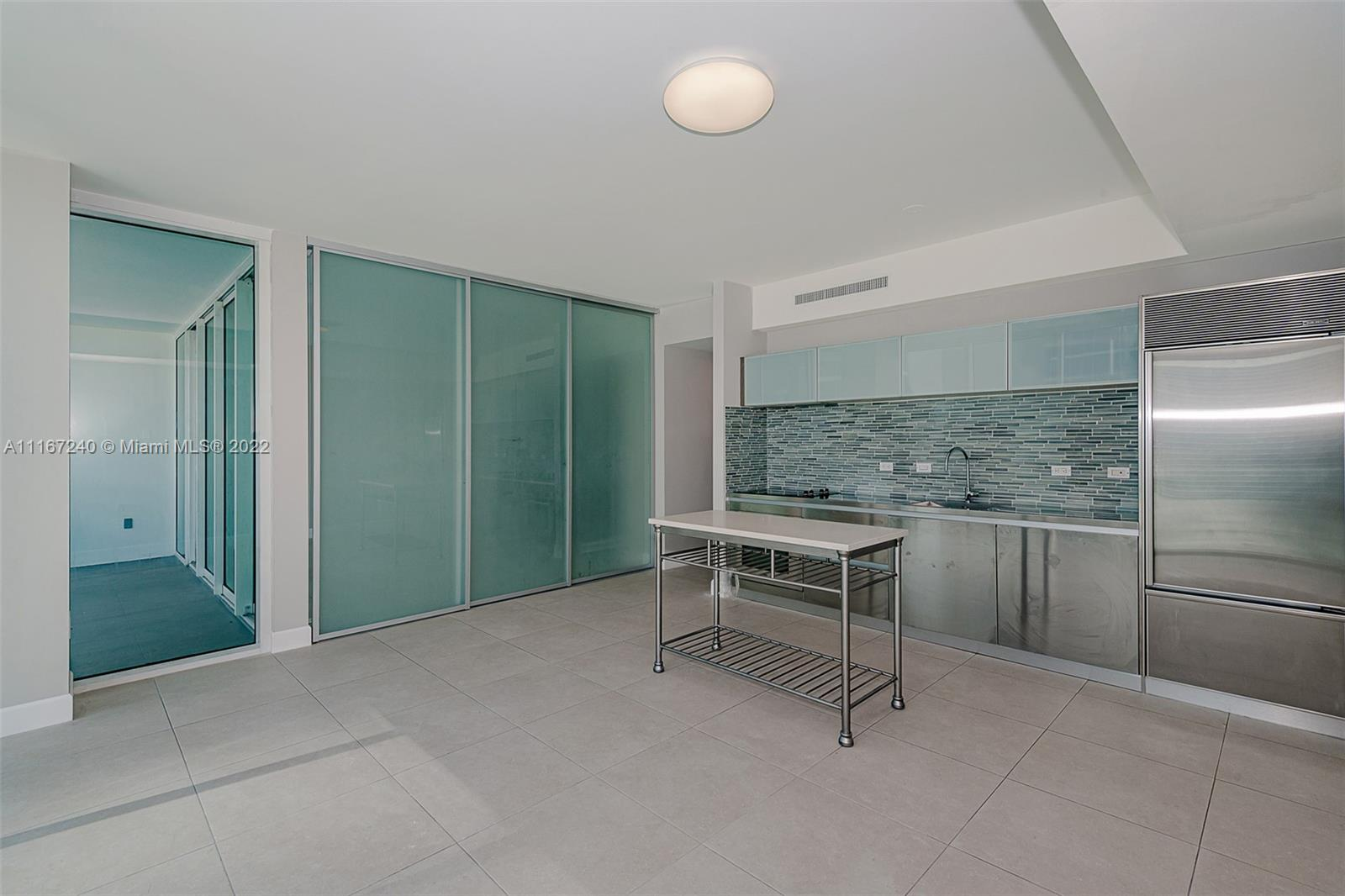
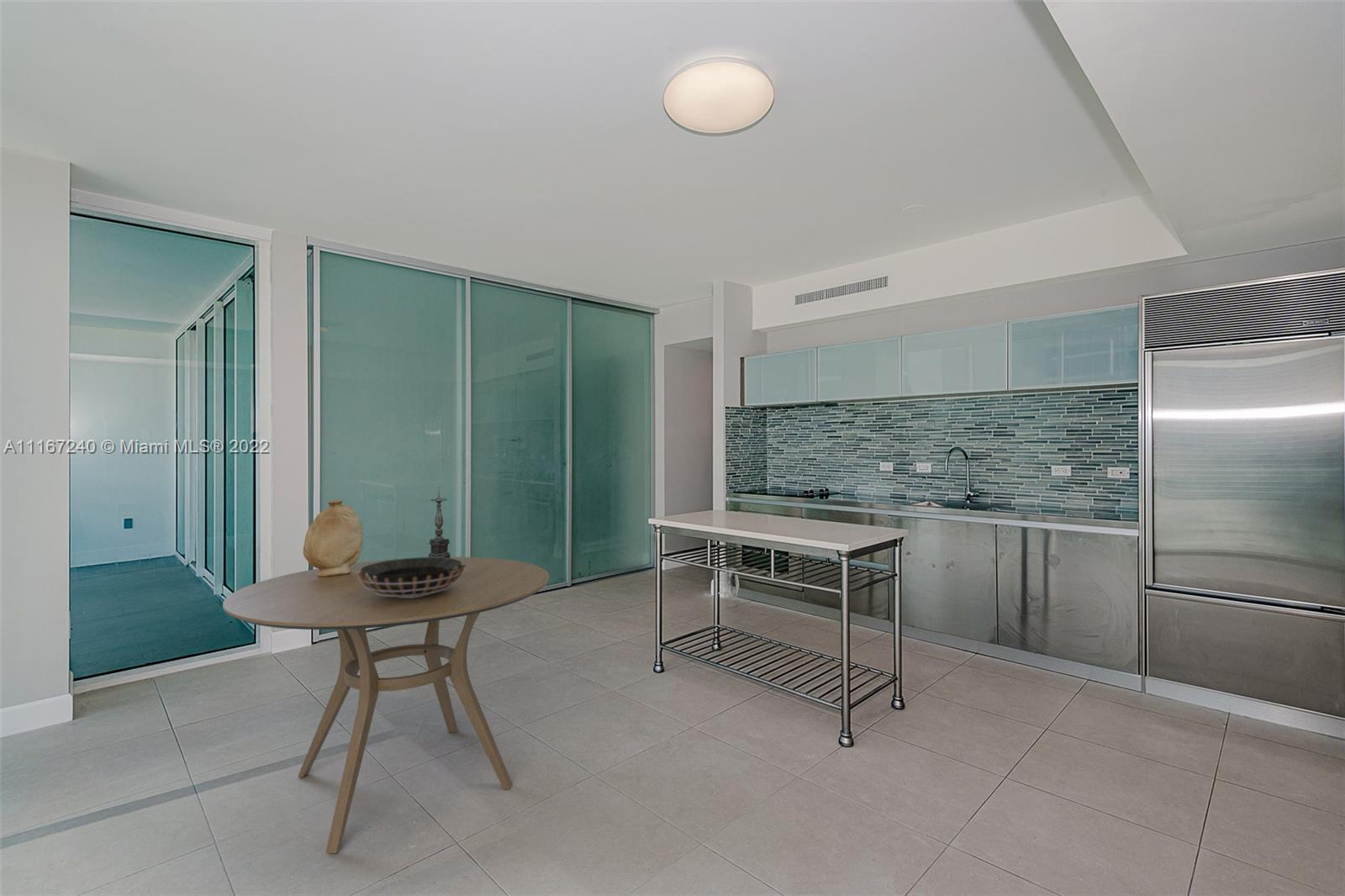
+ decorative bowl (414, 578)
+ dining table (402, 681)
+ candle holder (439, 528)
+ vase (334, 536)
